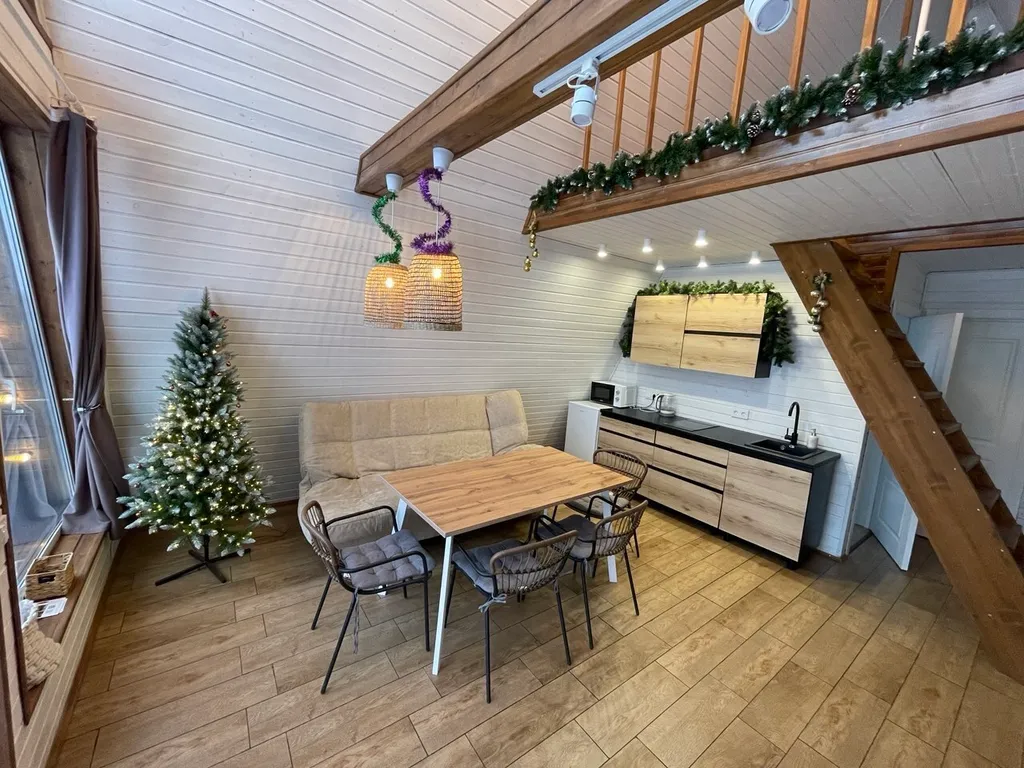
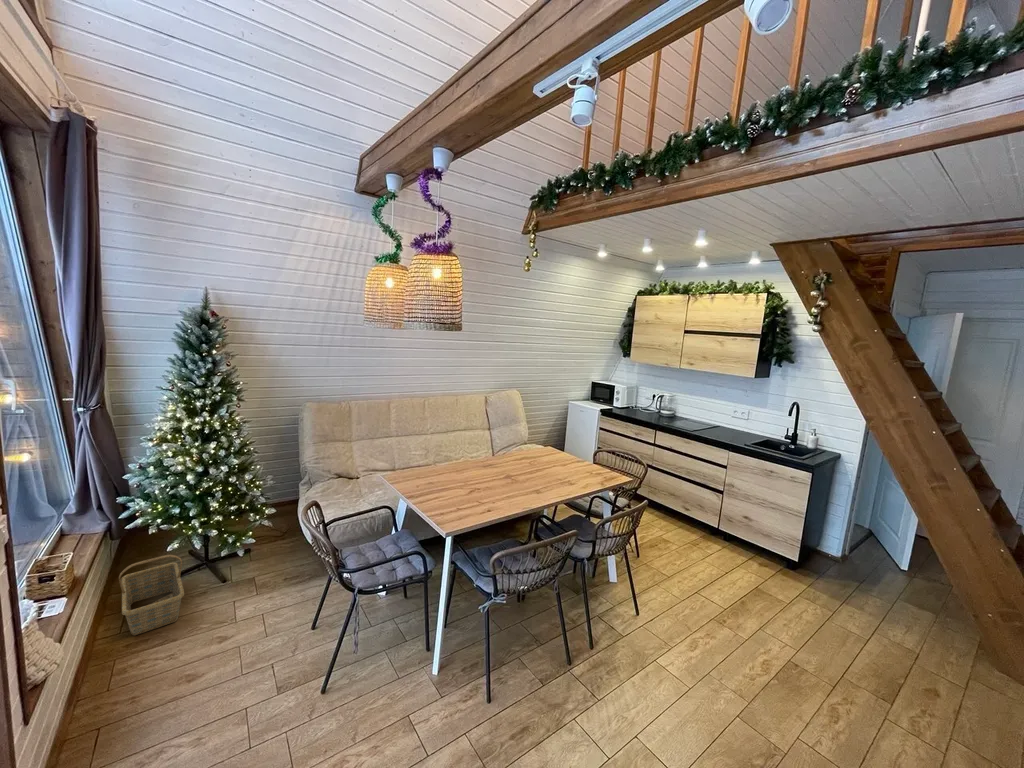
+ basket (152, 585)
